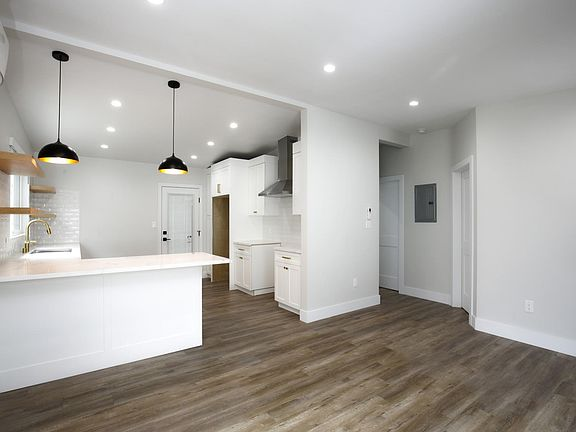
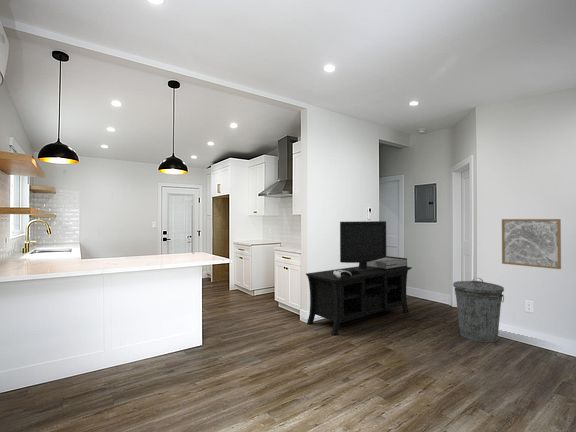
+ wall art (529, 242)
+ trash can (477, 306)
+ media console (362, 269)
